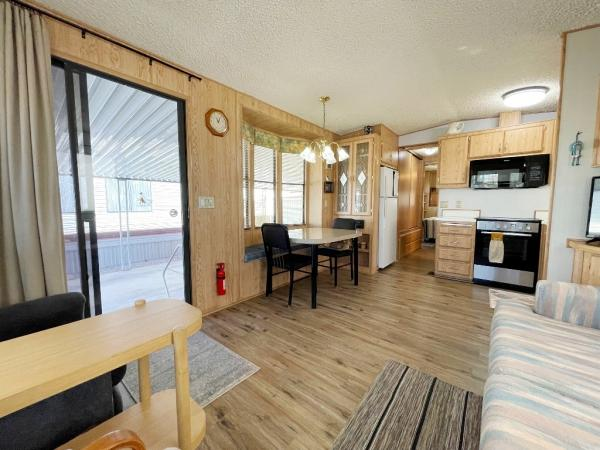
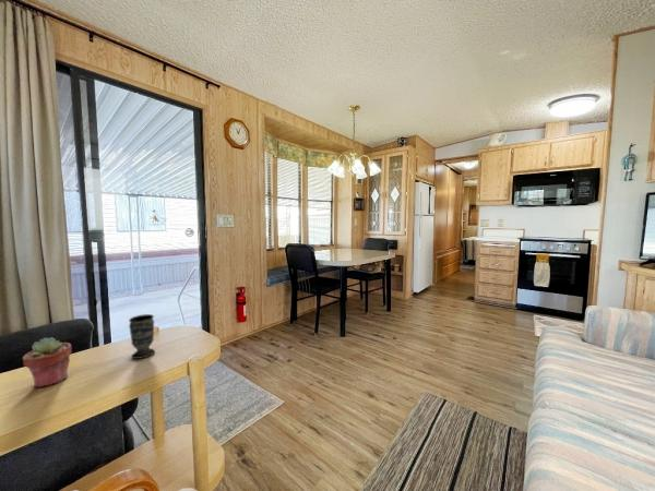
+ cup (142, 336)
+ potted succulent (48, 359)
